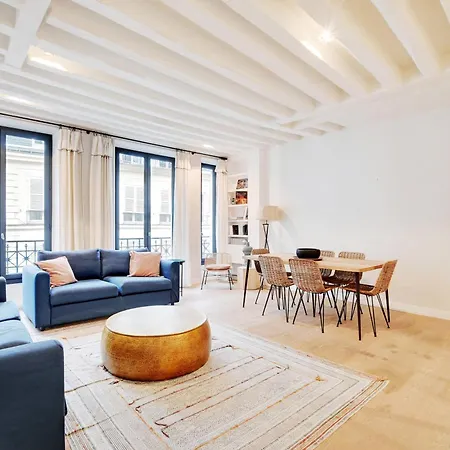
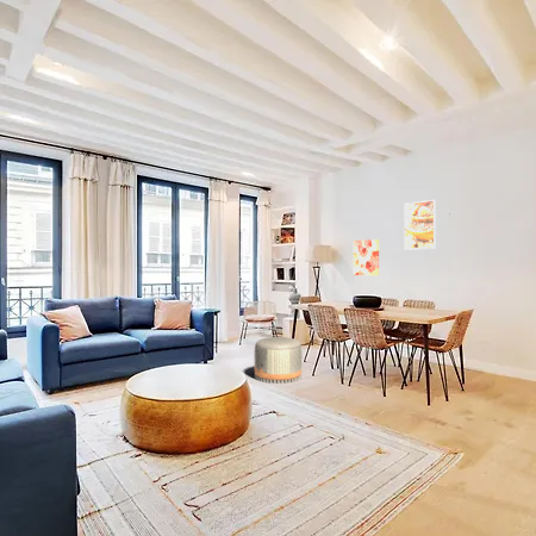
+ wall art (366, 257)
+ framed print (419, 225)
+ pouf (278, 356)
